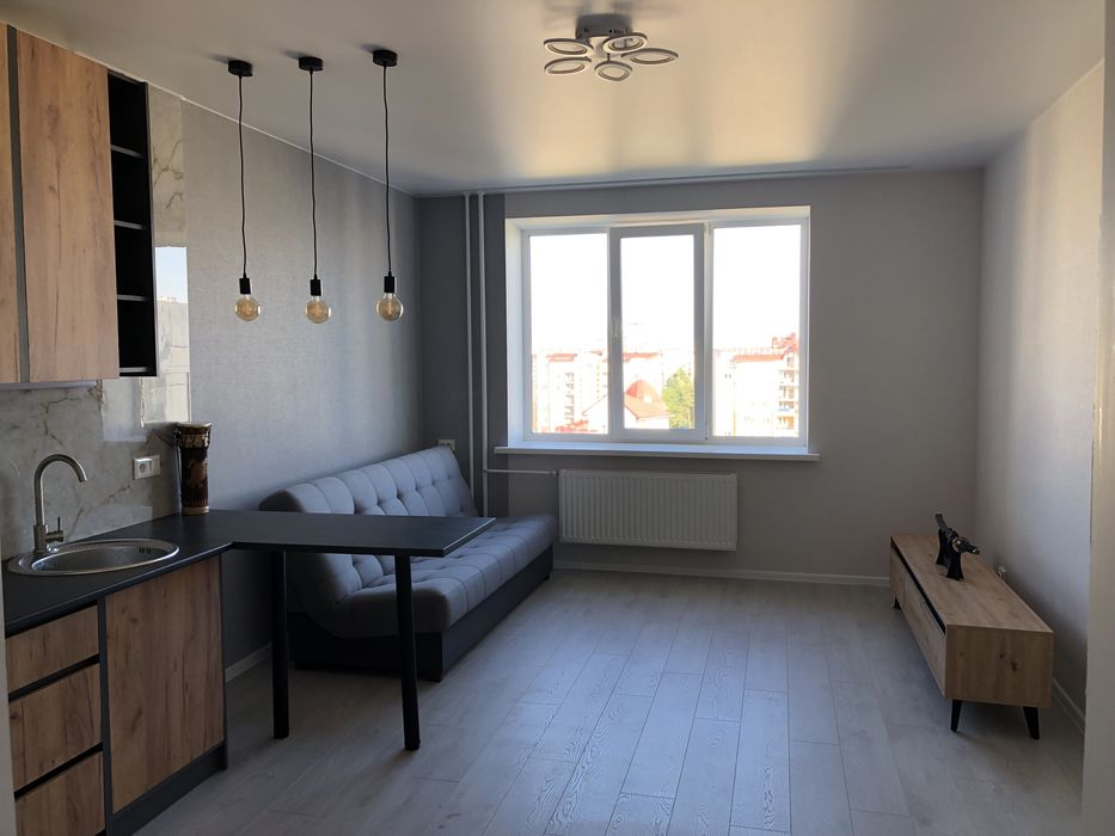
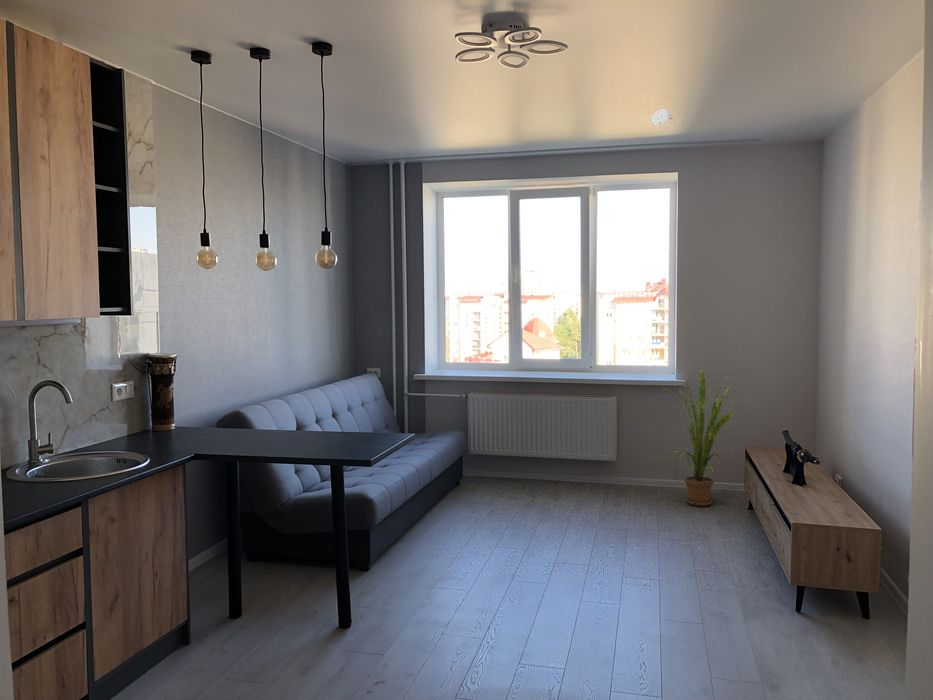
+ house plant (696, 436)
+ smoke detector (662, 118)
